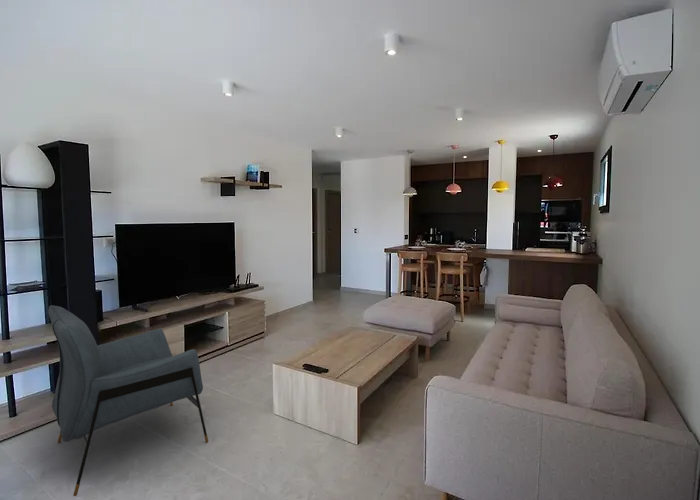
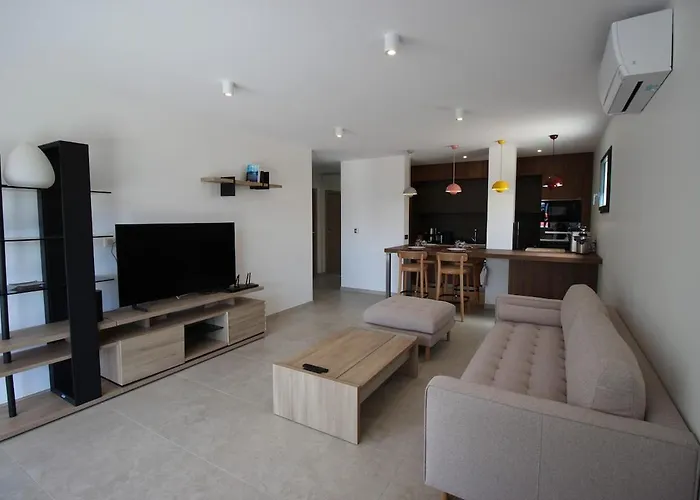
- chair (128, 375)
